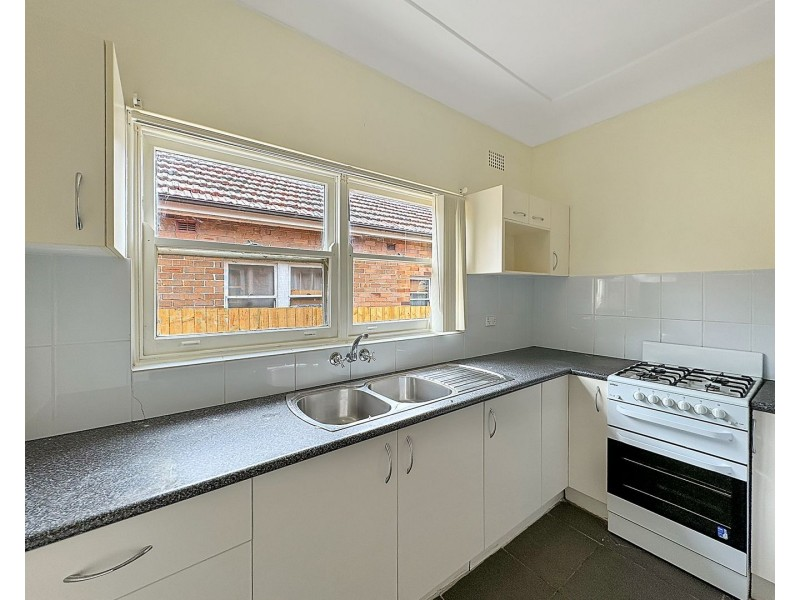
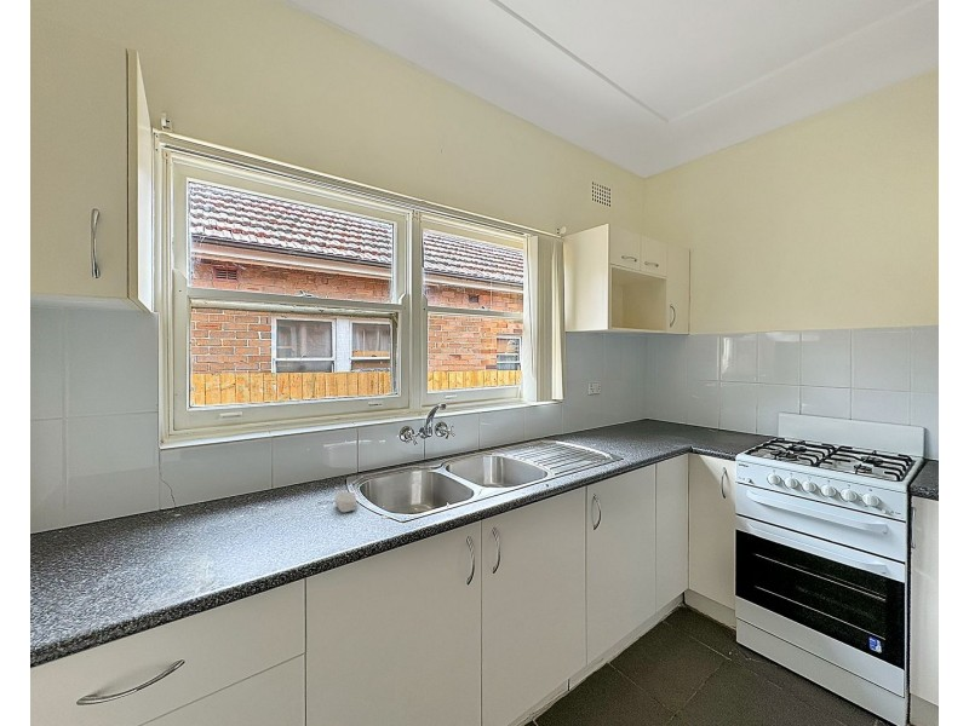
+ soap bar (345, 500)
